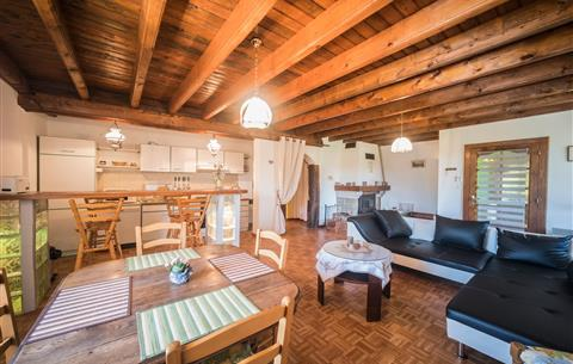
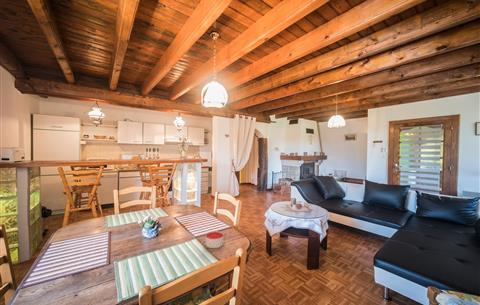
+ candle (214, 239)
